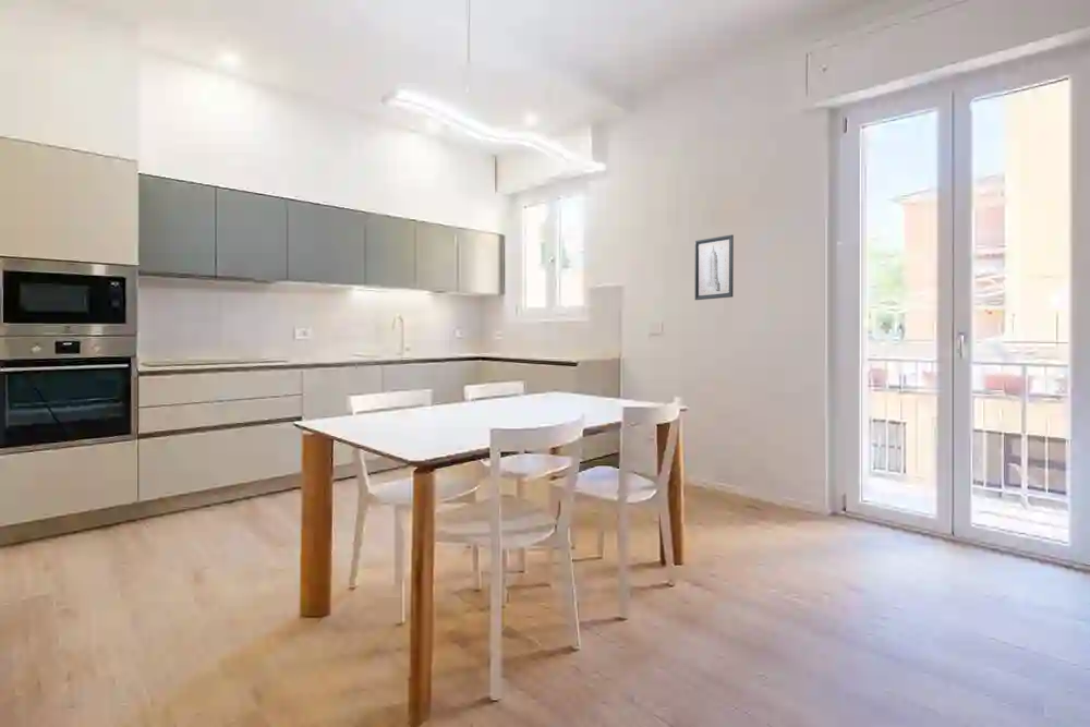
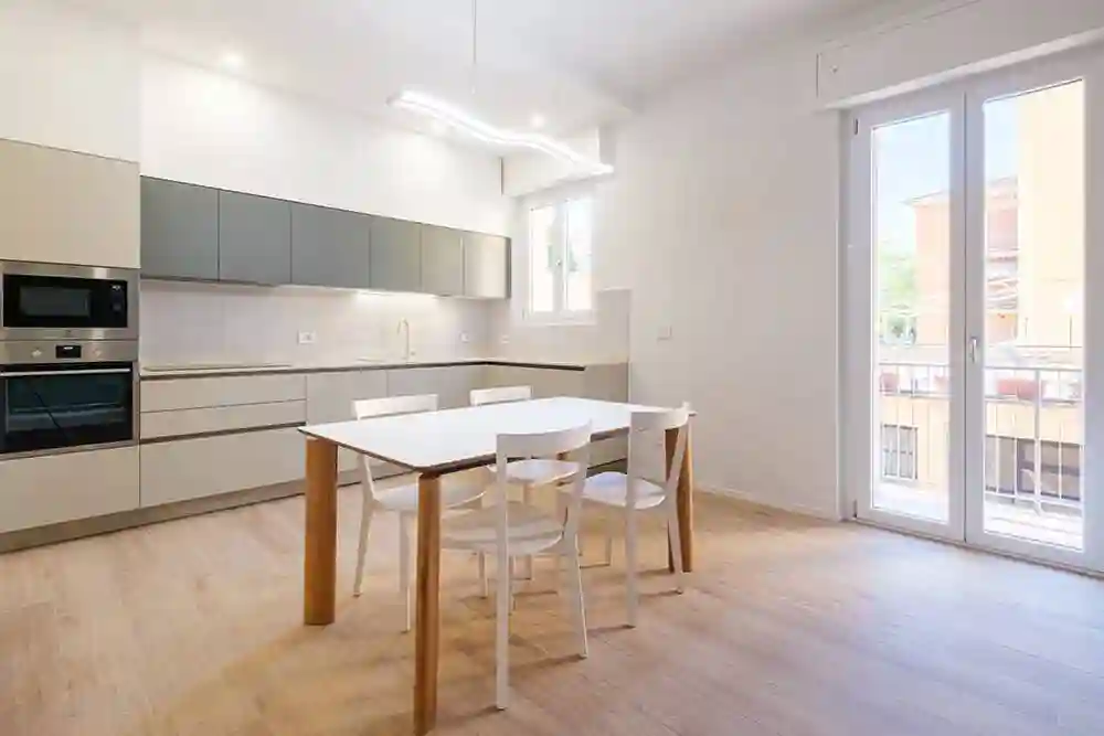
- wall art (713, 268)
